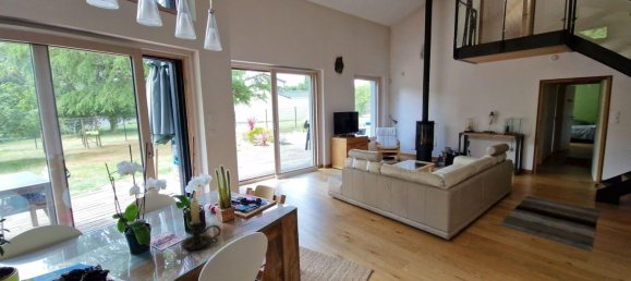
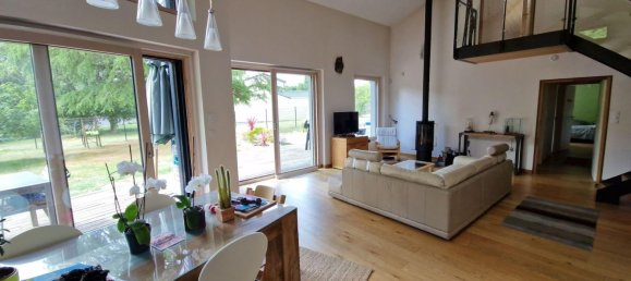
- candle holder (198, 218)
